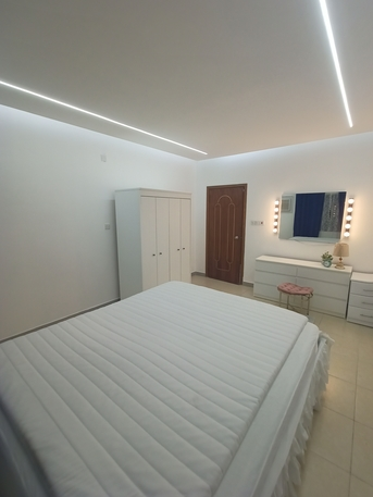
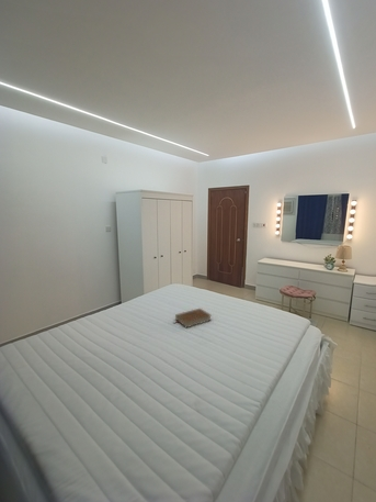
+ book (193, 316)
